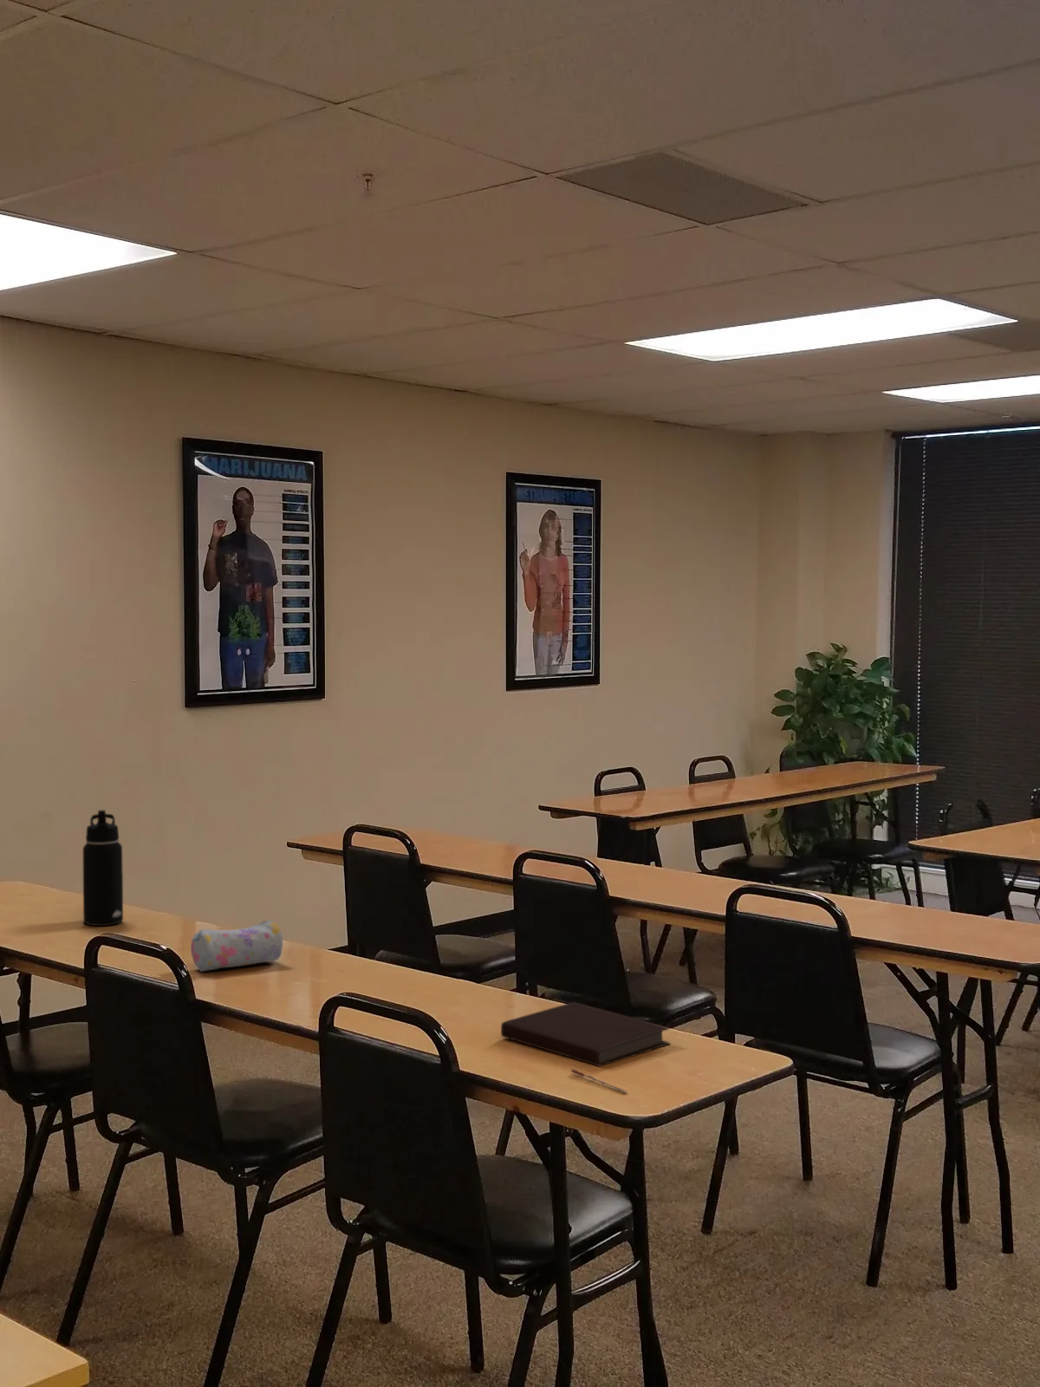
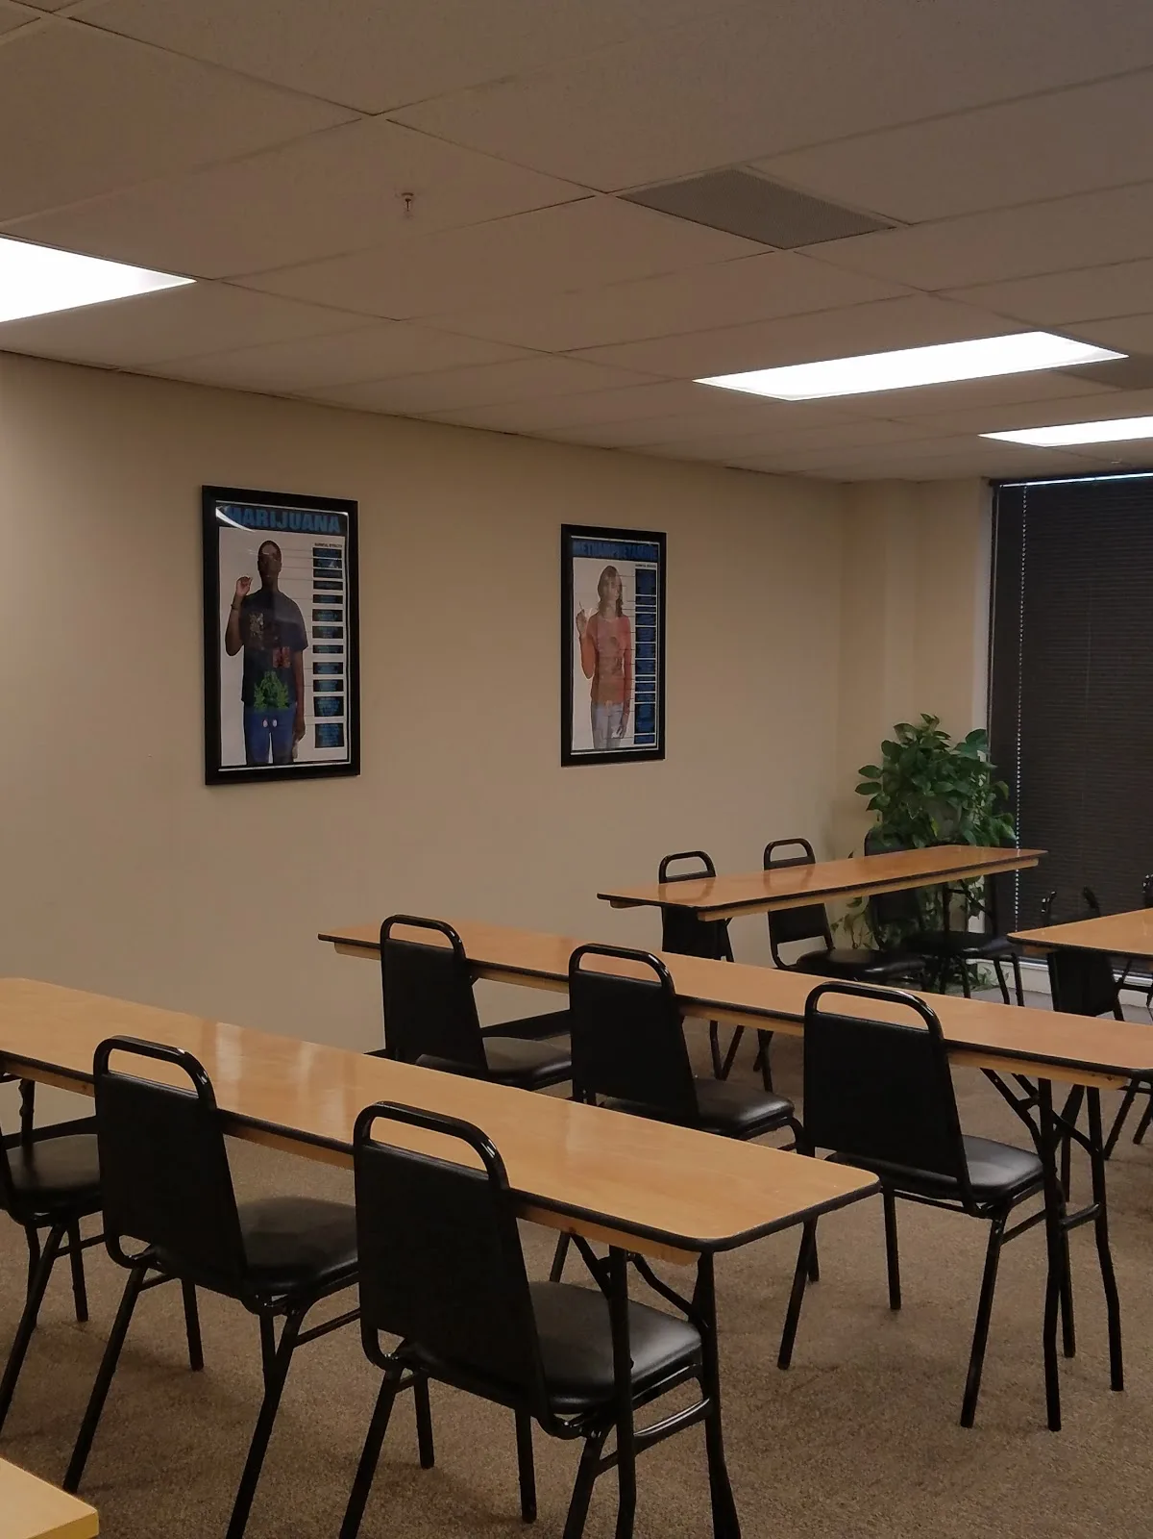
- water bottle (103, 864)
- pen (598, 1080)
- notebook (586, 1032)
- pencil case (237, 945)
